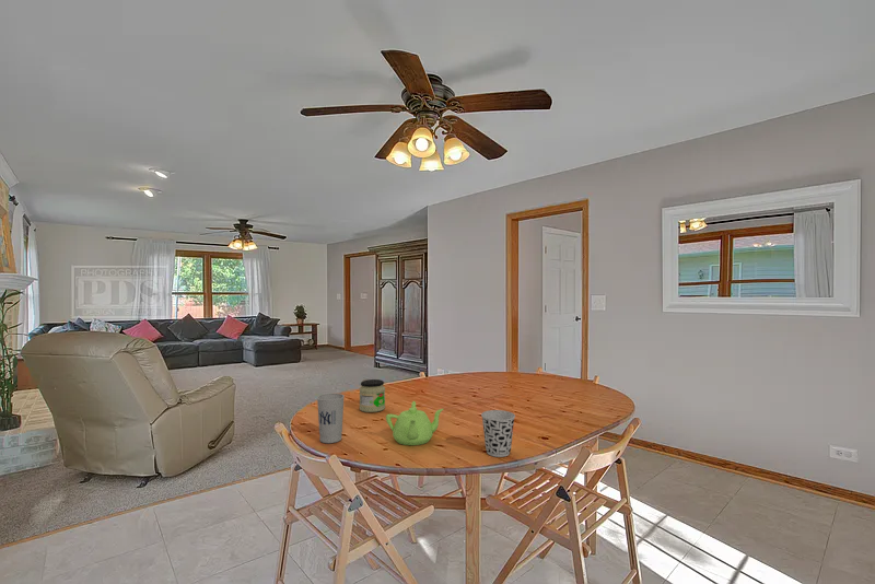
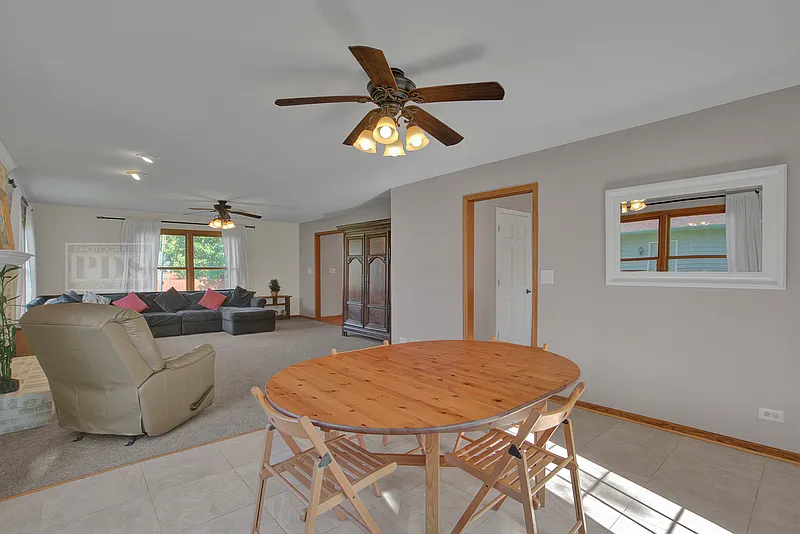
- jar (372, 395)
- teapot (415, 423)
- cup (498, 433)
- cup (330, 418)
